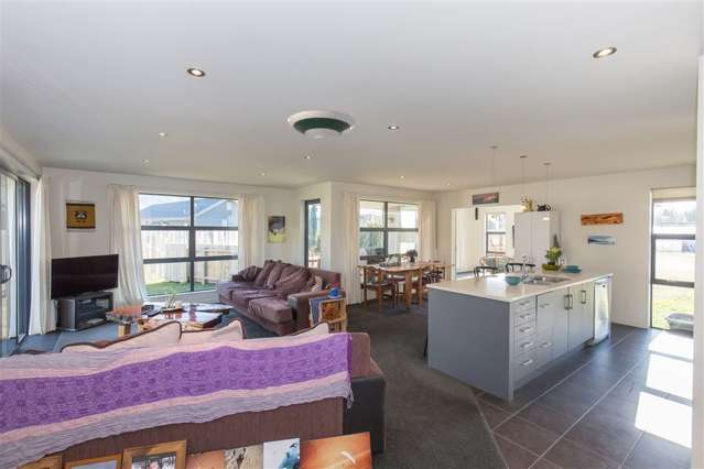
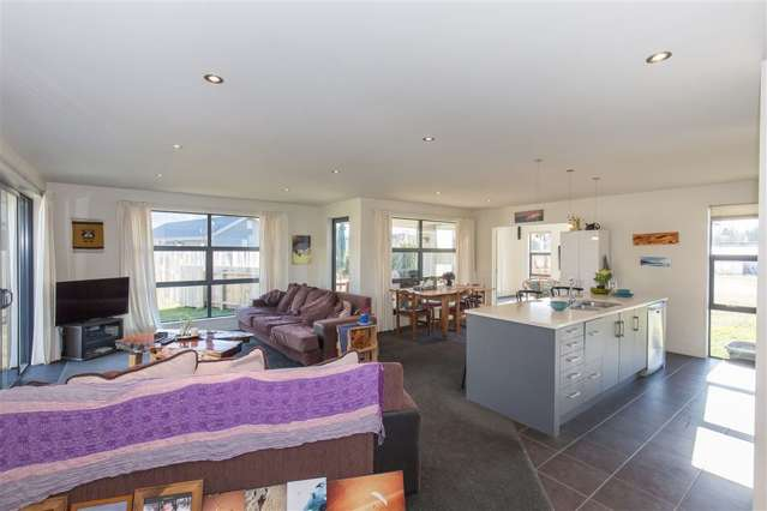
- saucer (322, 131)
